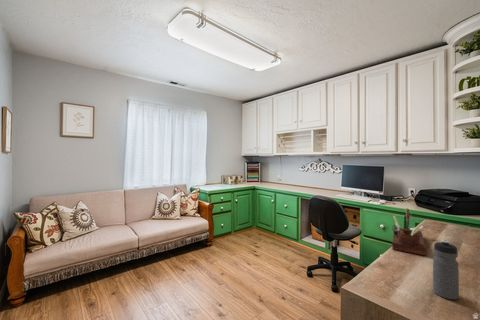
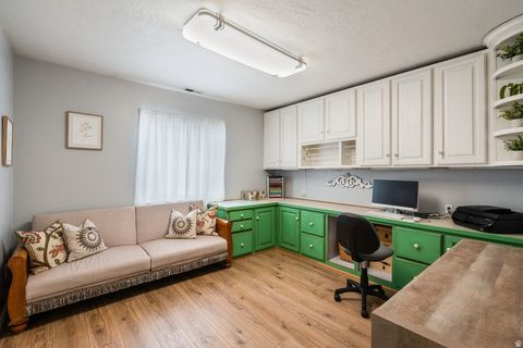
- water bottle (445, 267)
- desk organizer (407, 228)
